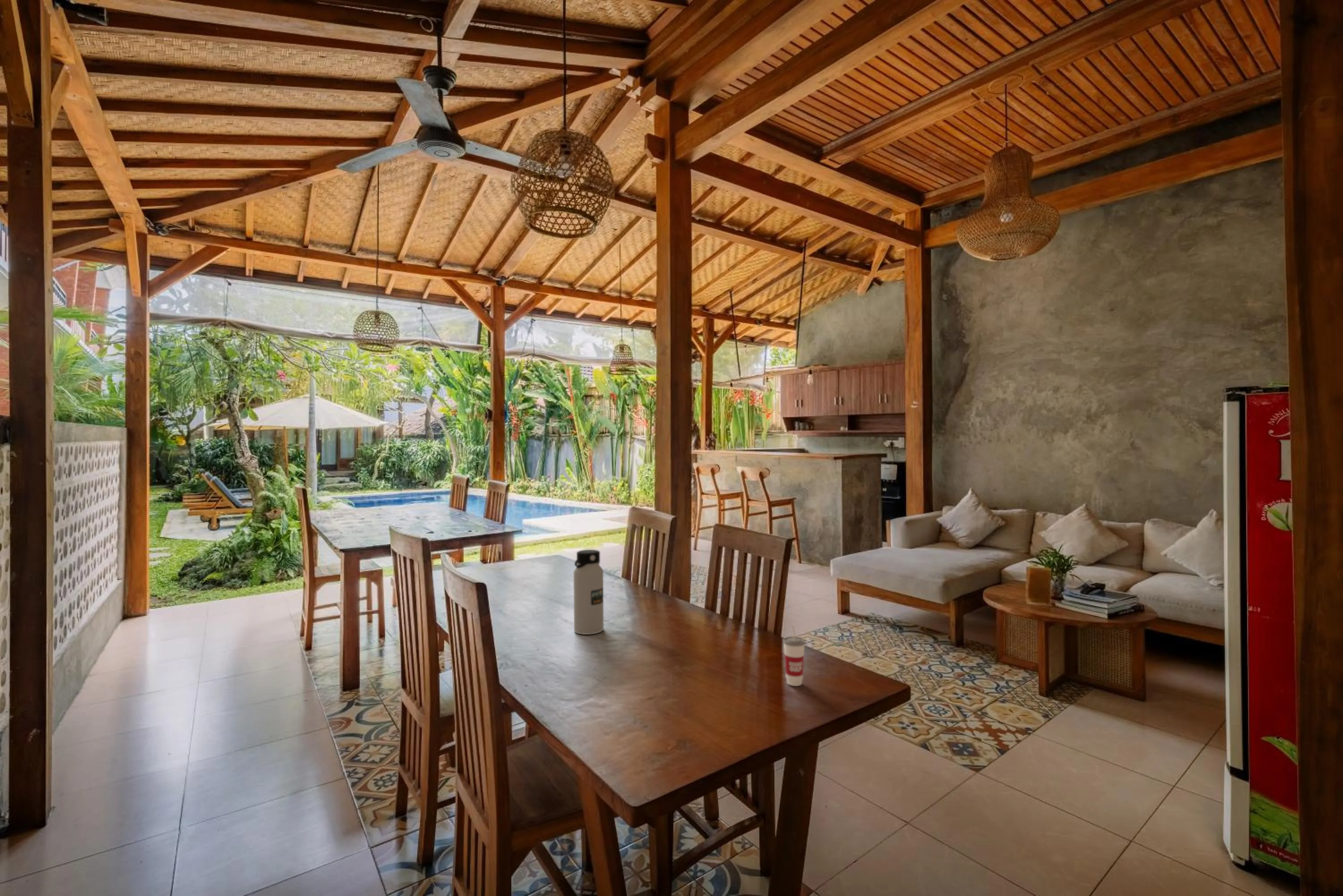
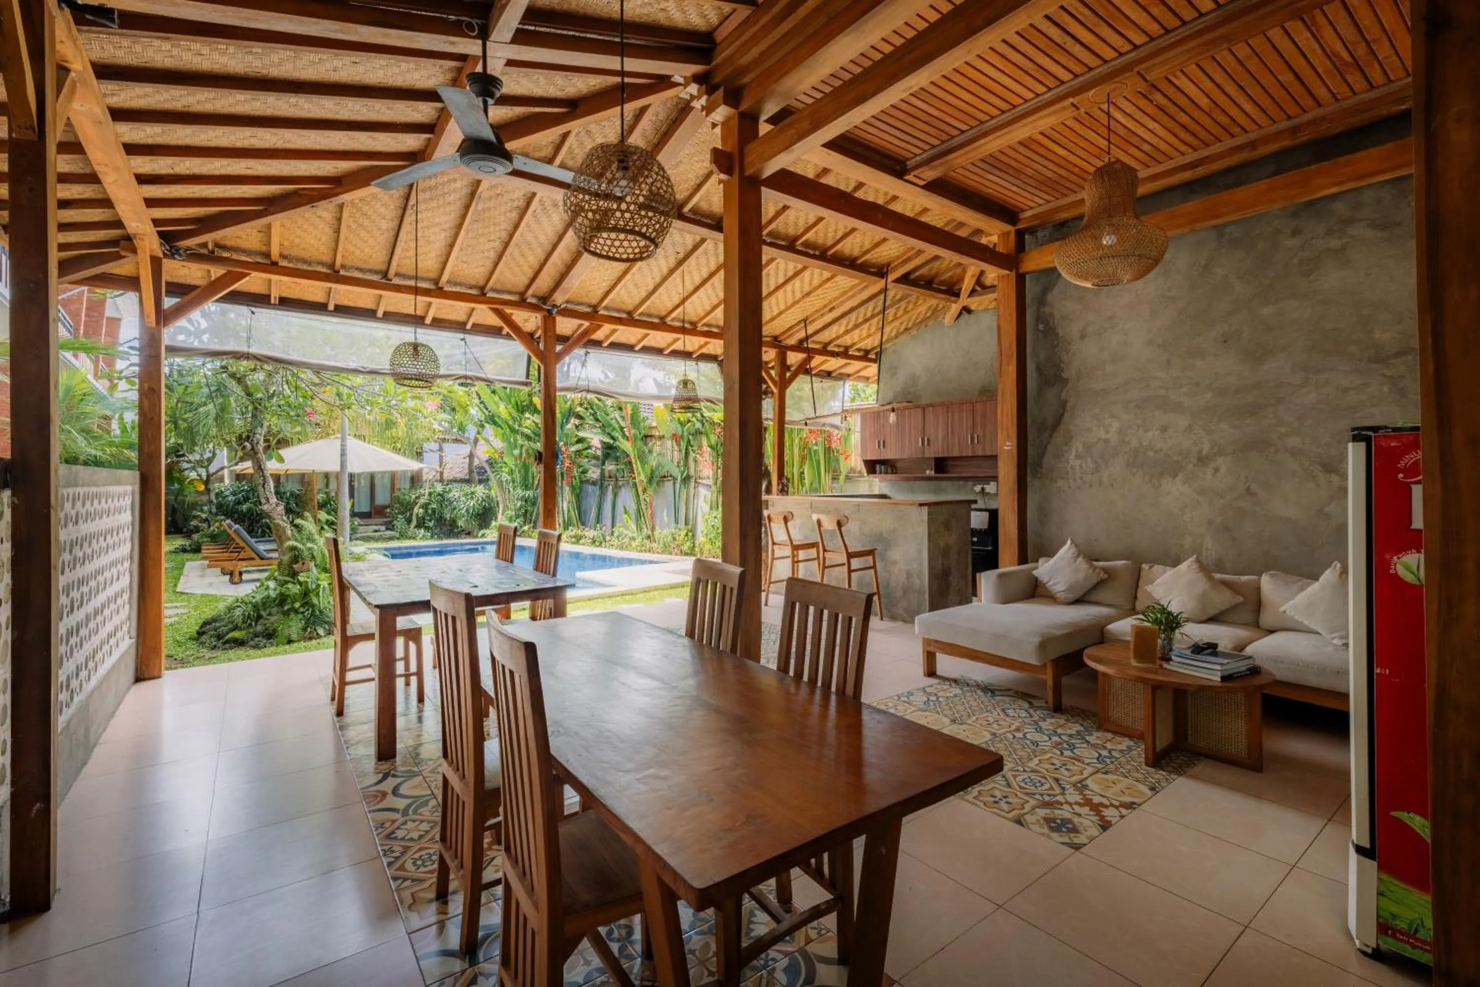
- cup (794, 654)
- water bottle (588, 590)
